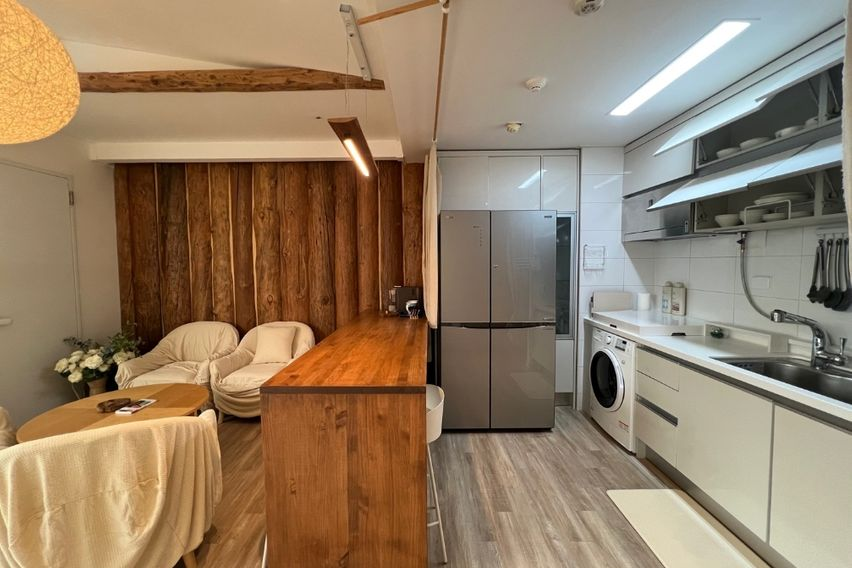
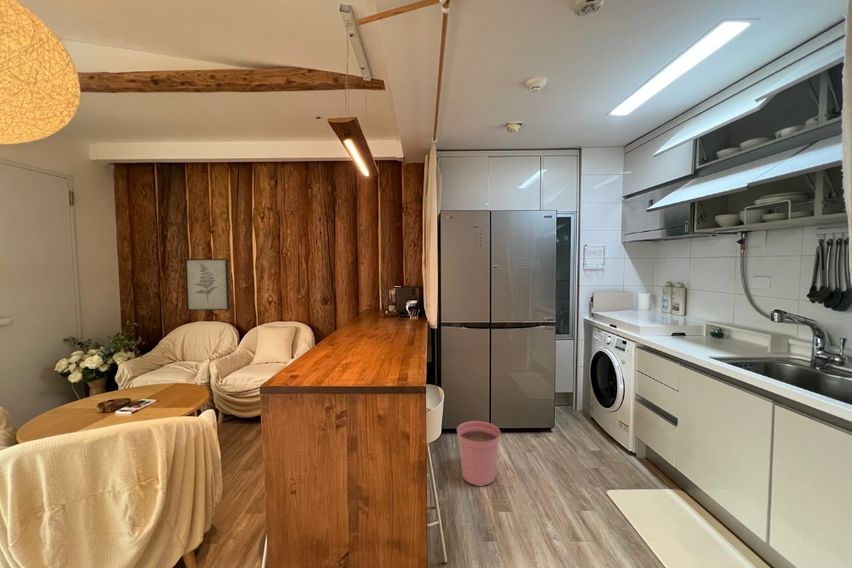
+ plant pot (478, 453)
+ wall art (207, 284)
